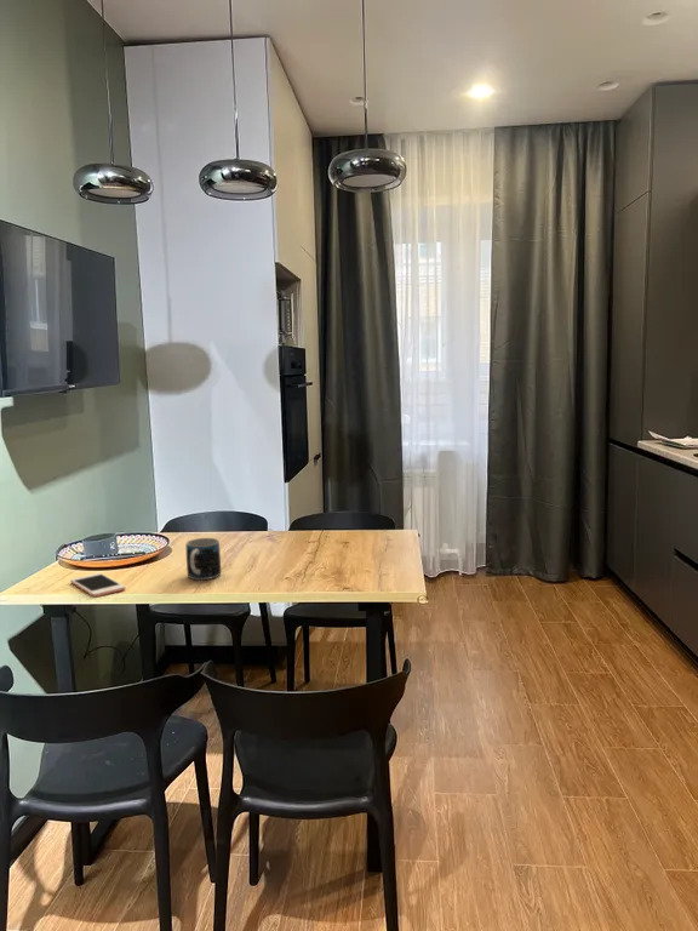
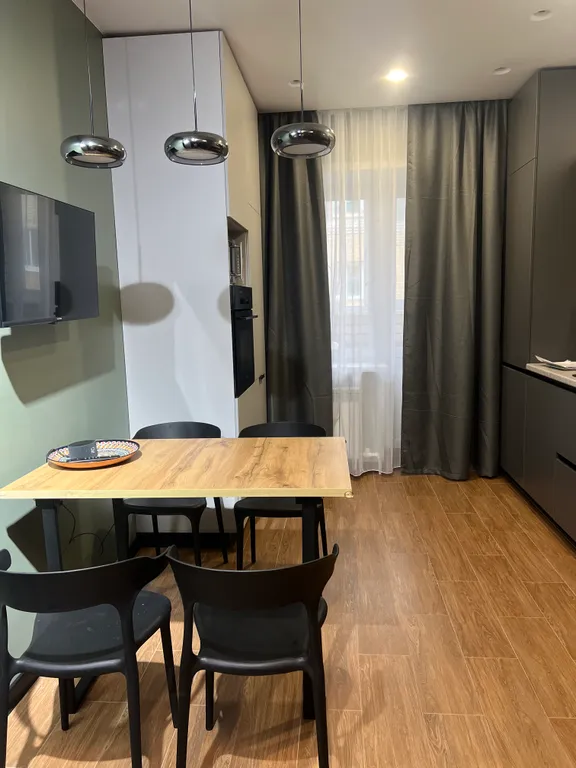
- cell phone (97, 584)
- mug (200, 560)
